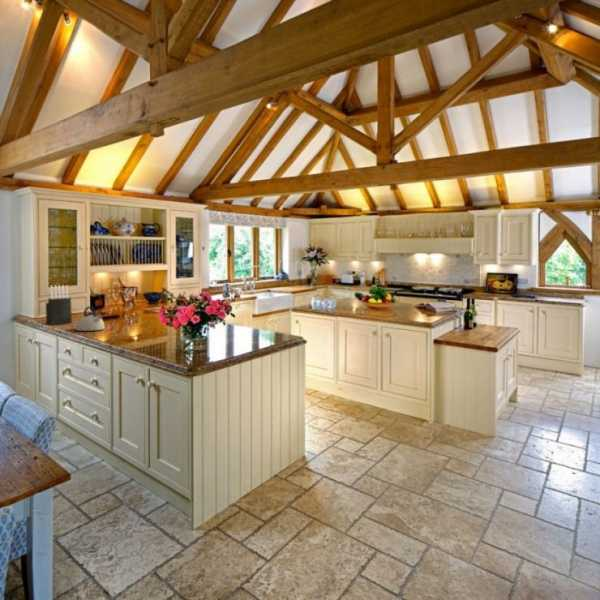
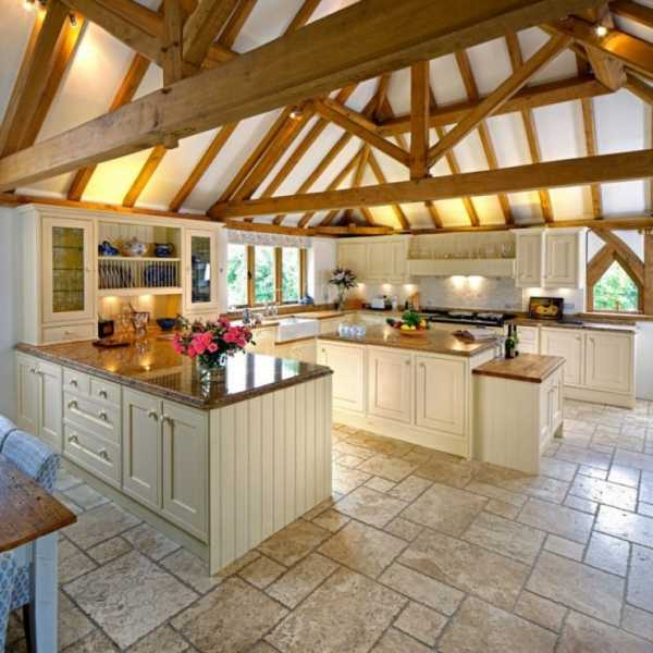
- kettle (91, 317)
- knife block (57, 304)
